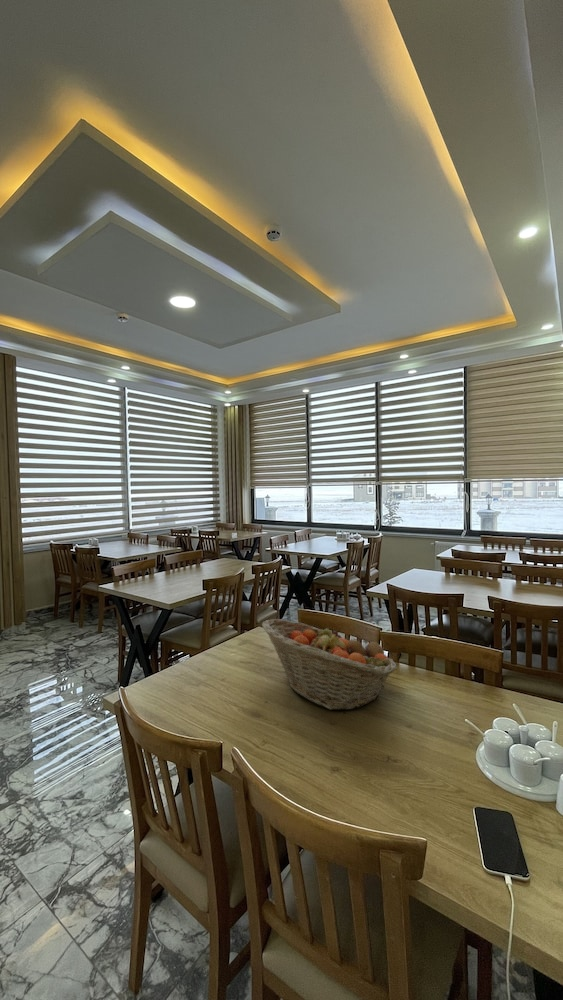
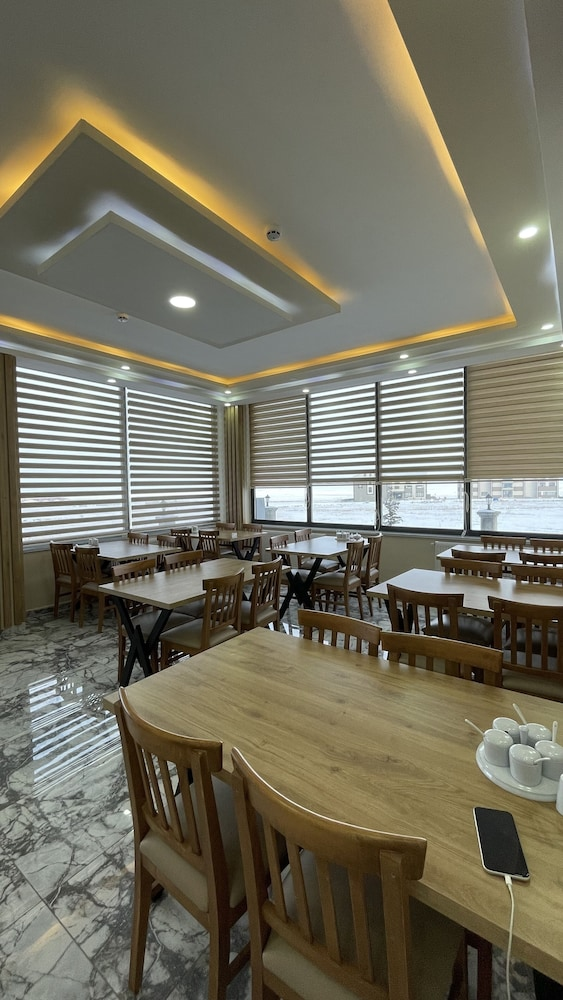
- fruit basket (325, 654)
